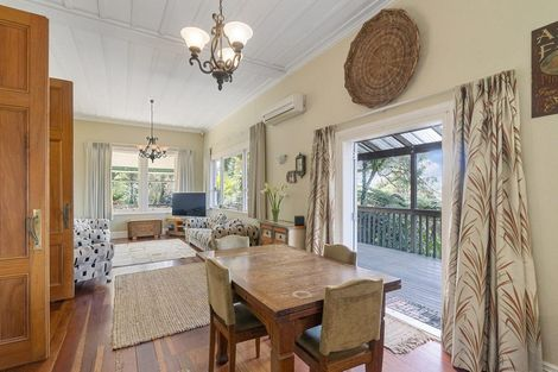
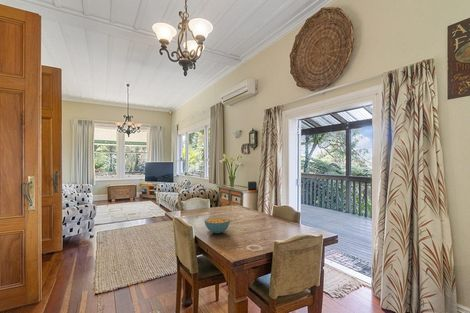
+ cereal bowl (217, 225)
